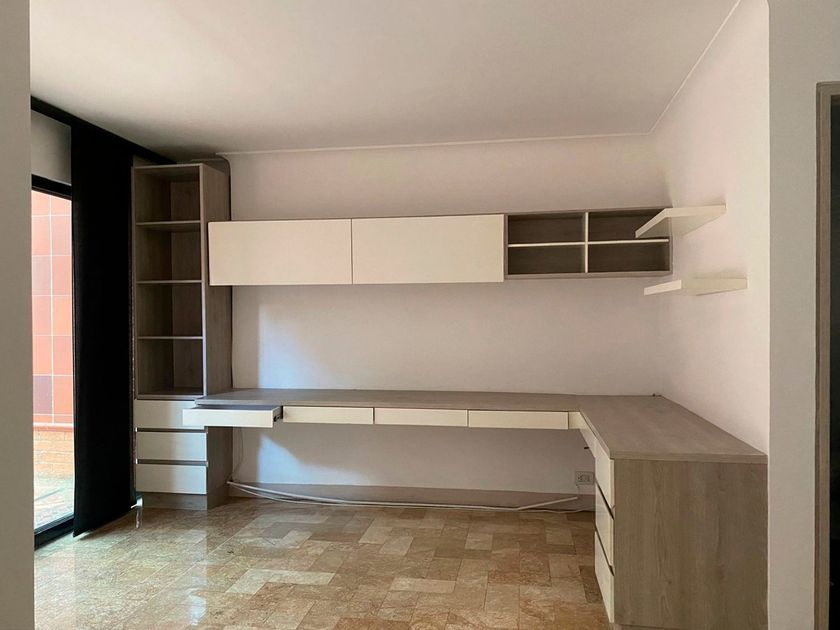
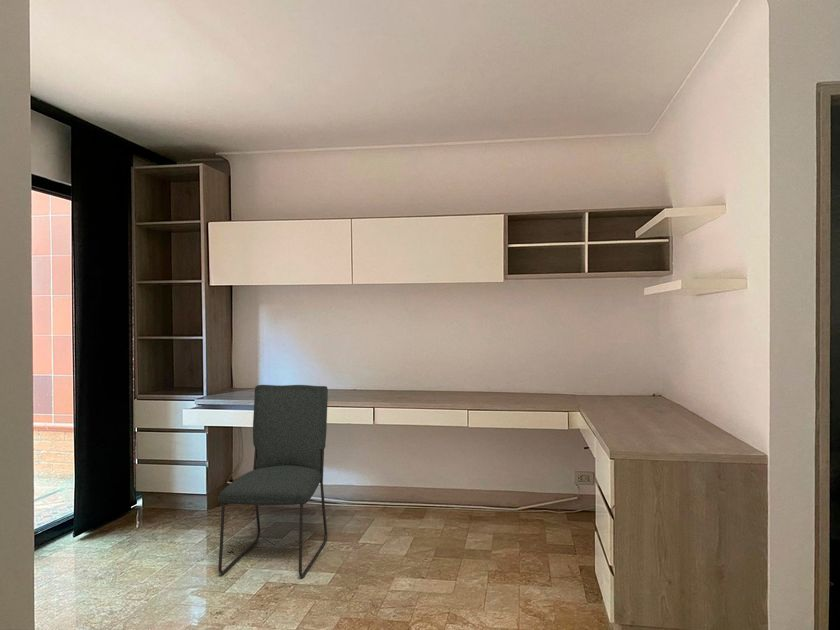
+ chair (278, 473)
